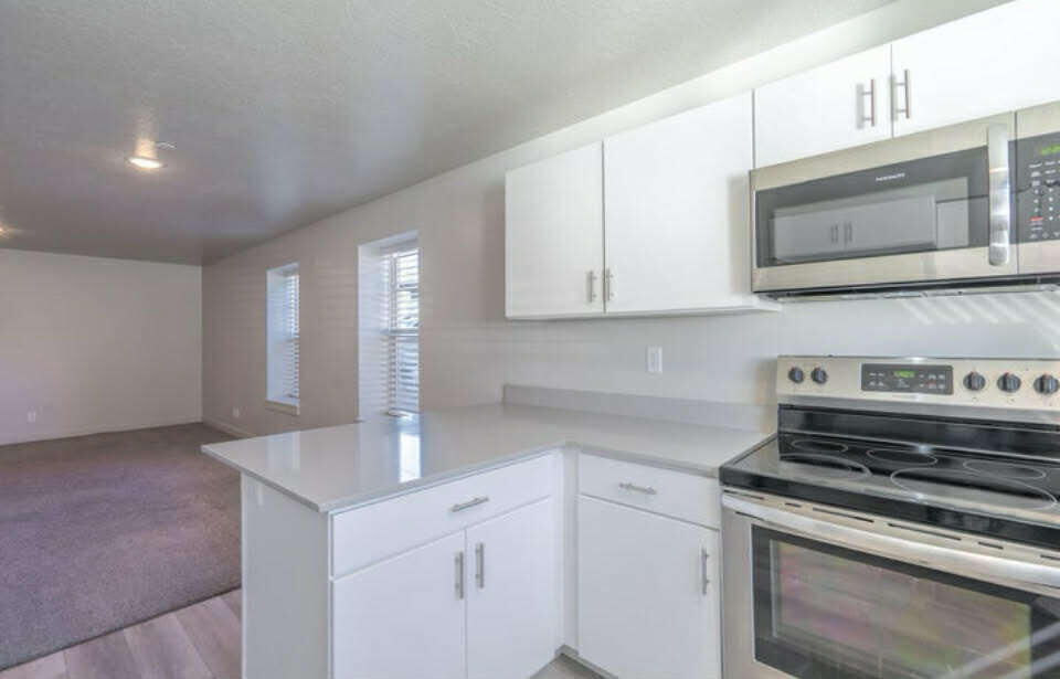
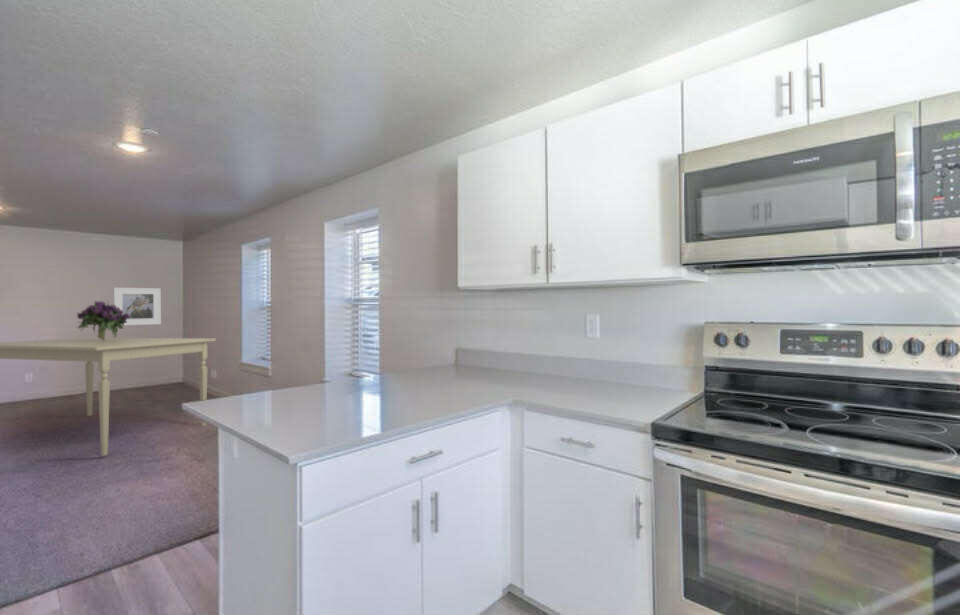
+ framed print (138, 306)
+ bouquet (101, 320)
+ dining table (98, 387)
